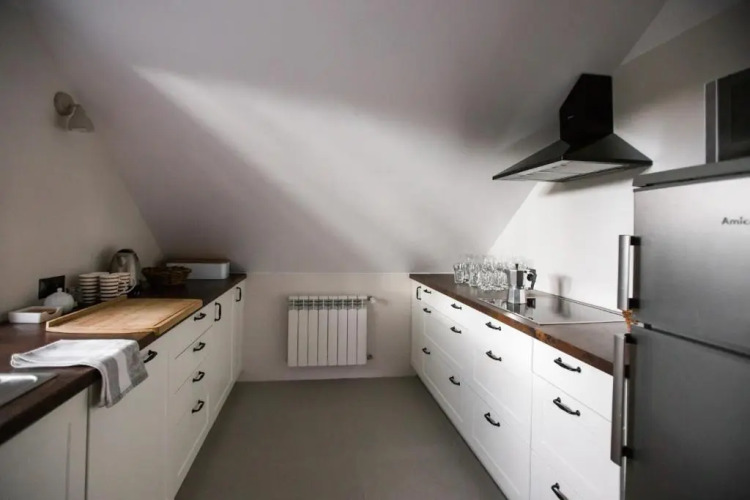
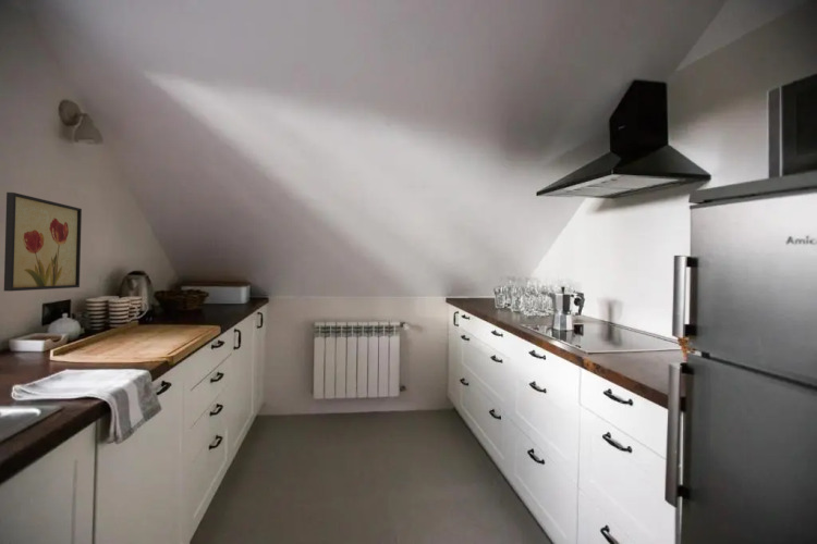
+ wall art (45, 245)
